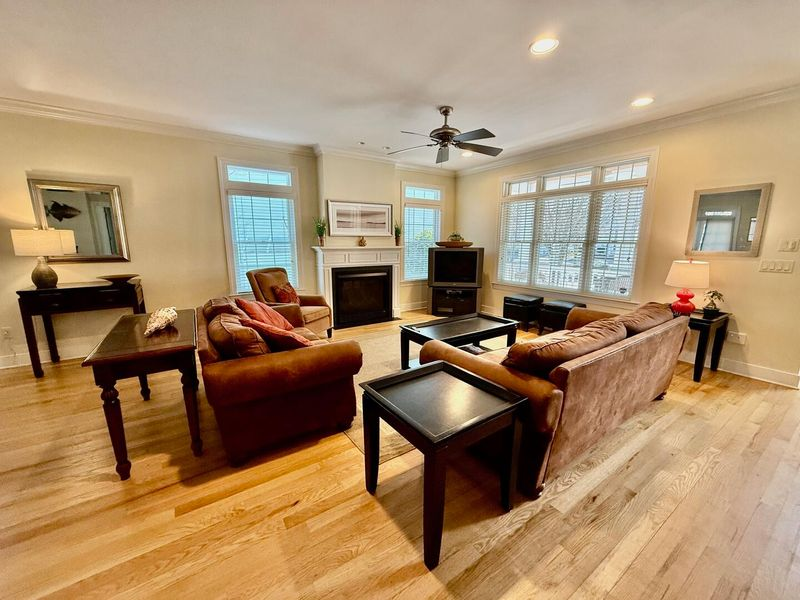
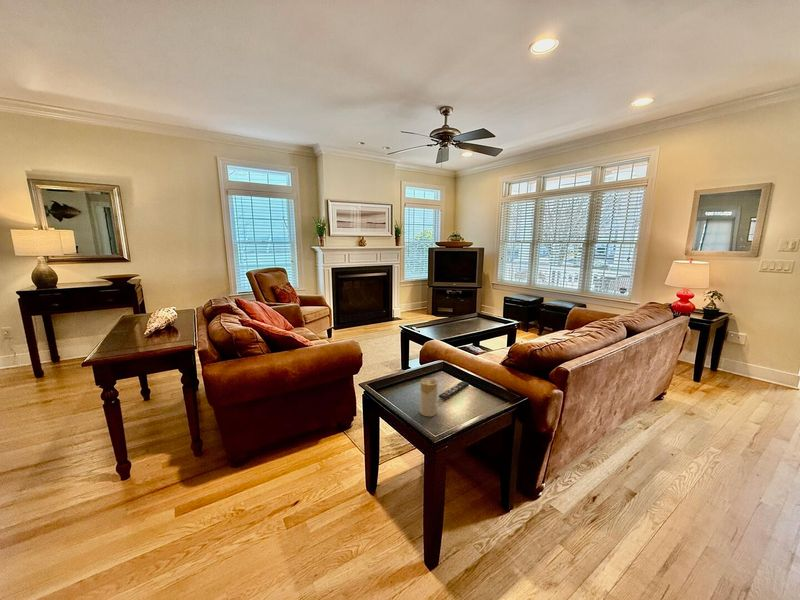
+ remote control (454, 390)
+ candle (428, 396)
